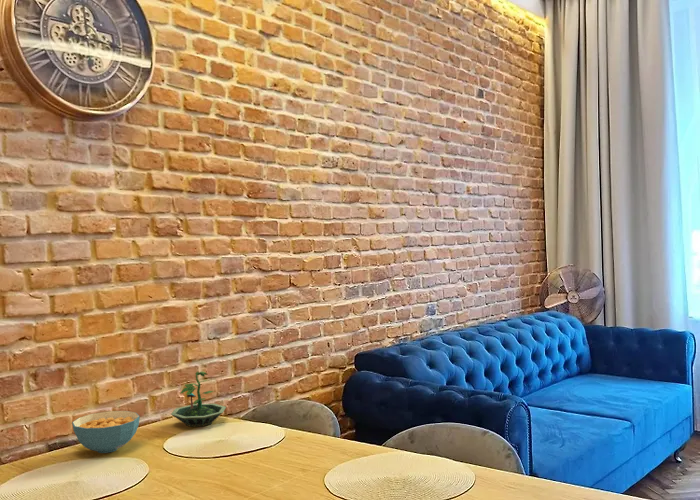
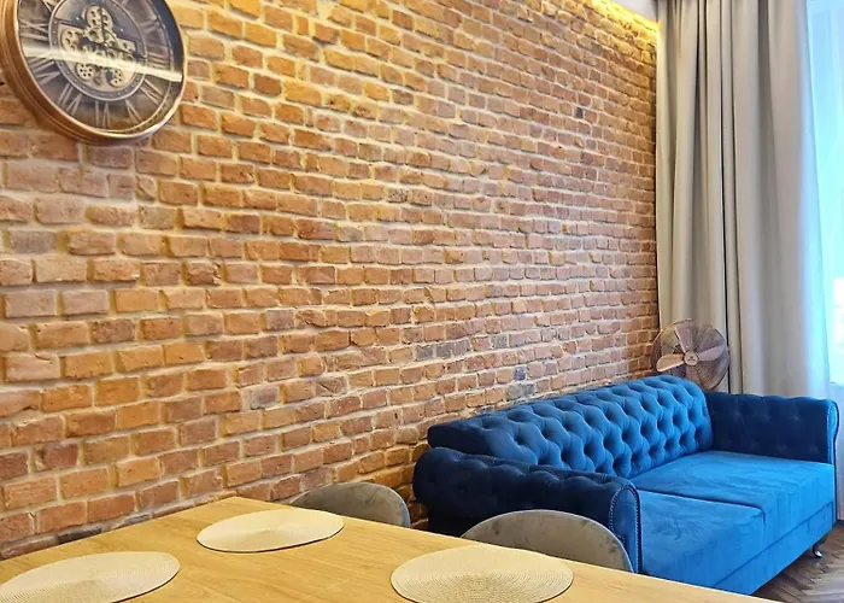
- terrarium (198, 381)
- cereal bowl (106, 434)
